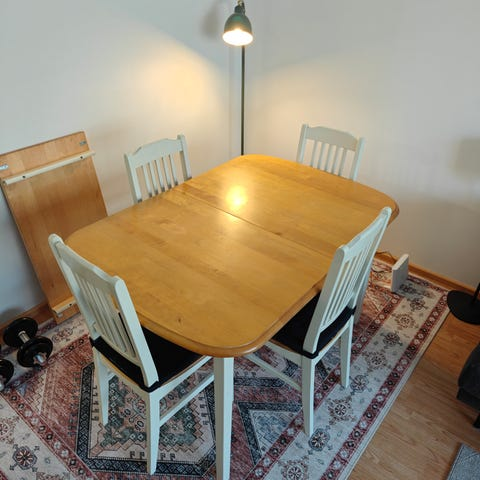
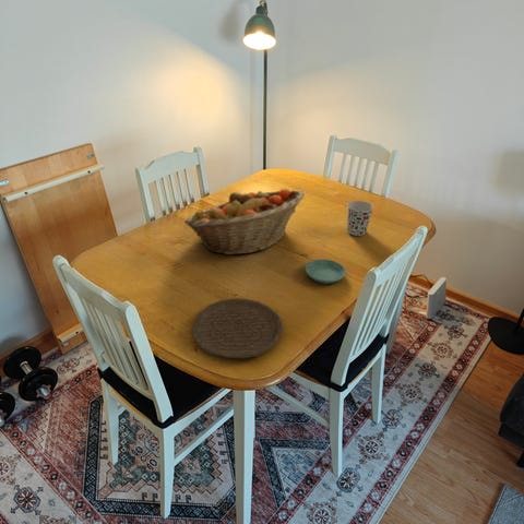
+ fruit basket (246, 215)
+ saucer (324, 272)
+ plate (237, 327)
+ cup (358, 218)
